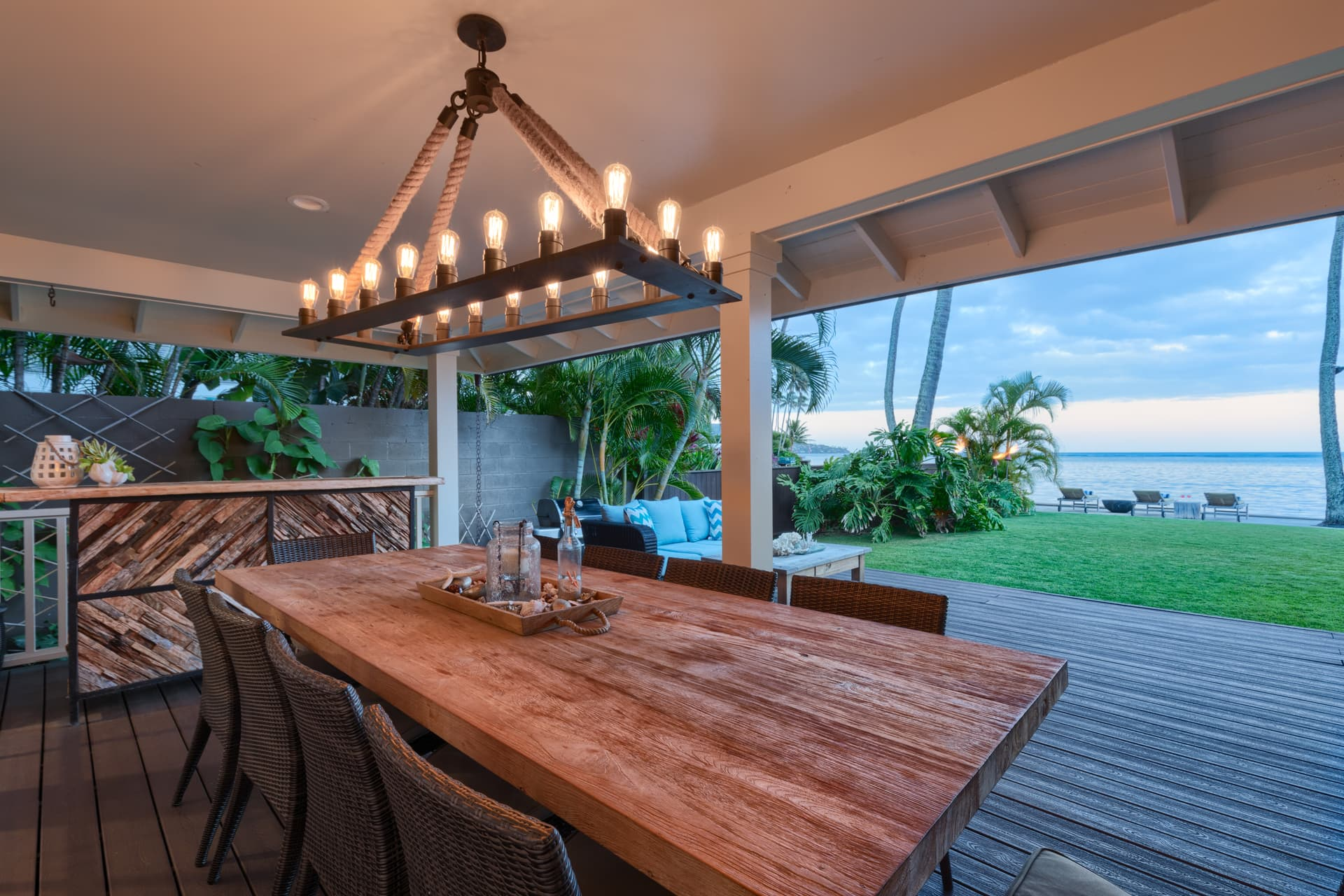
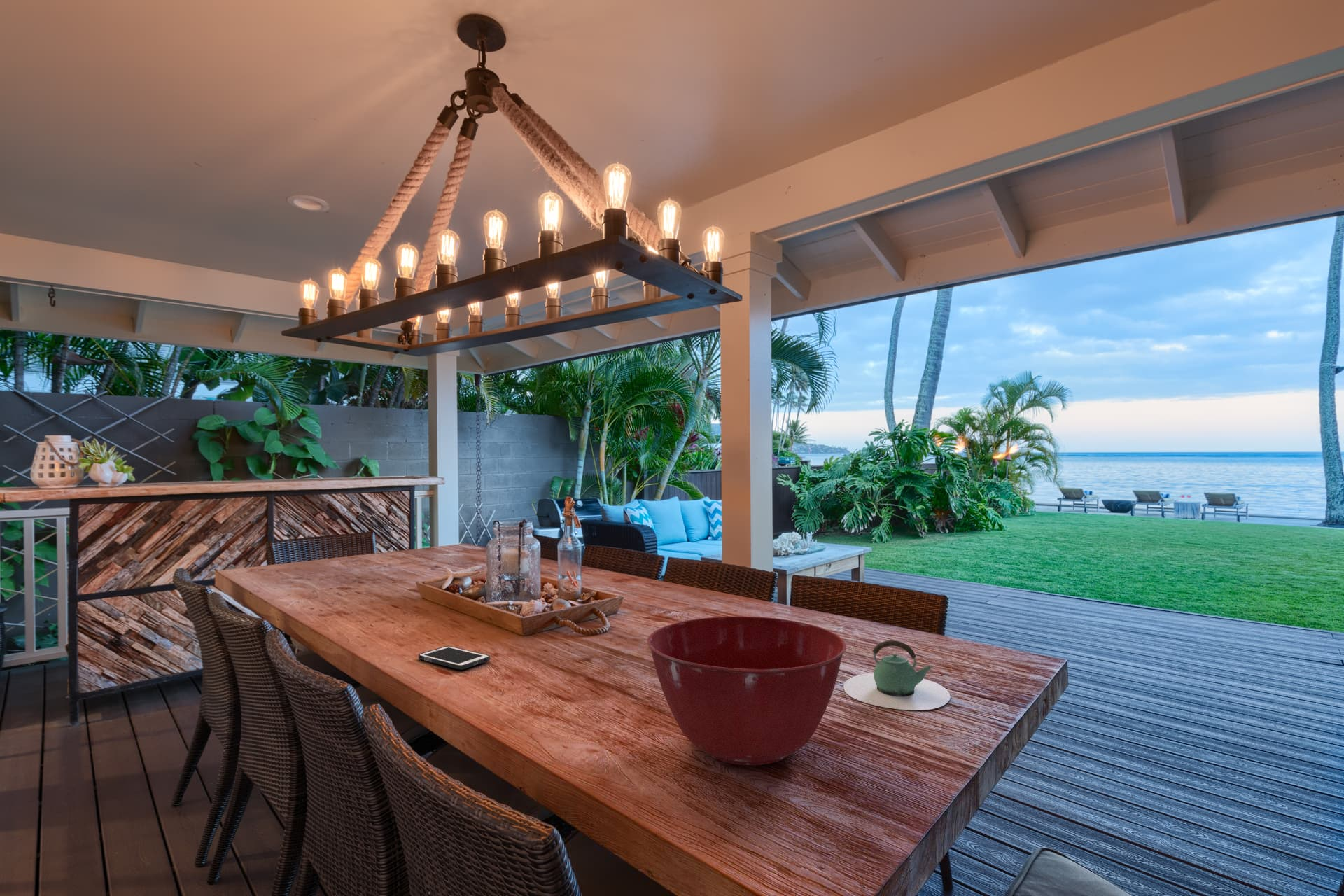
+ cell phone (454, 657)
+ mixing bowl (746, 690)
+ teapot (895, 665)
